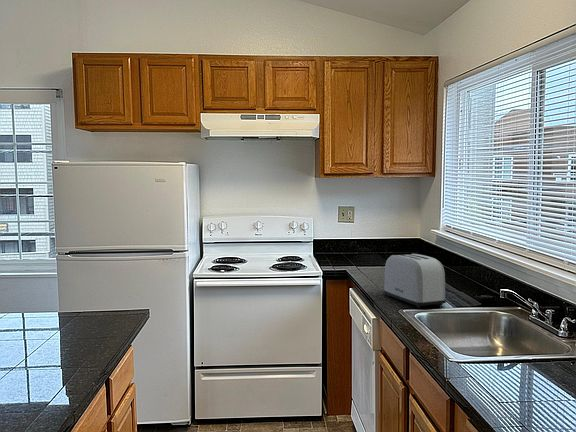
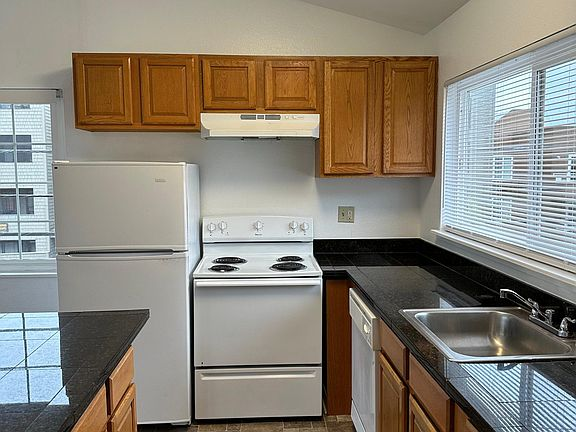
- toaster (412, 277)
